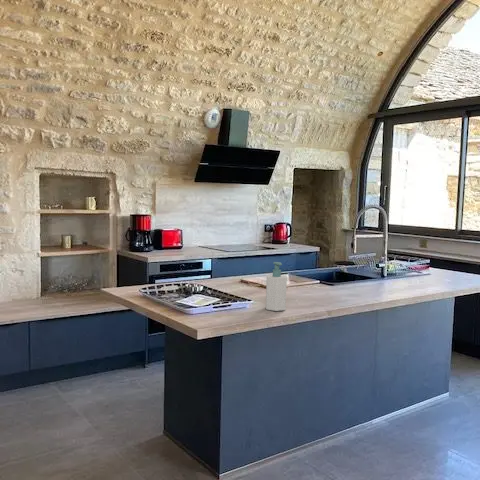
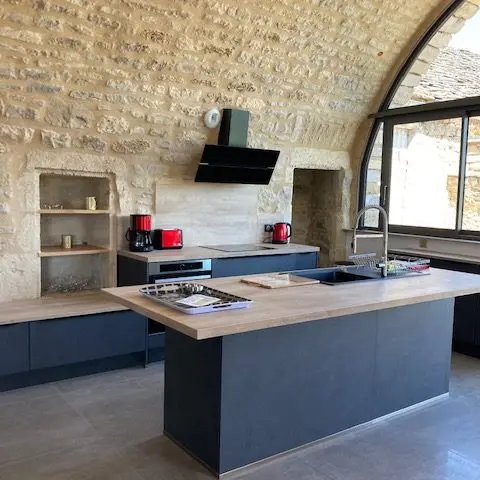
- soap bottle (276, 285)
